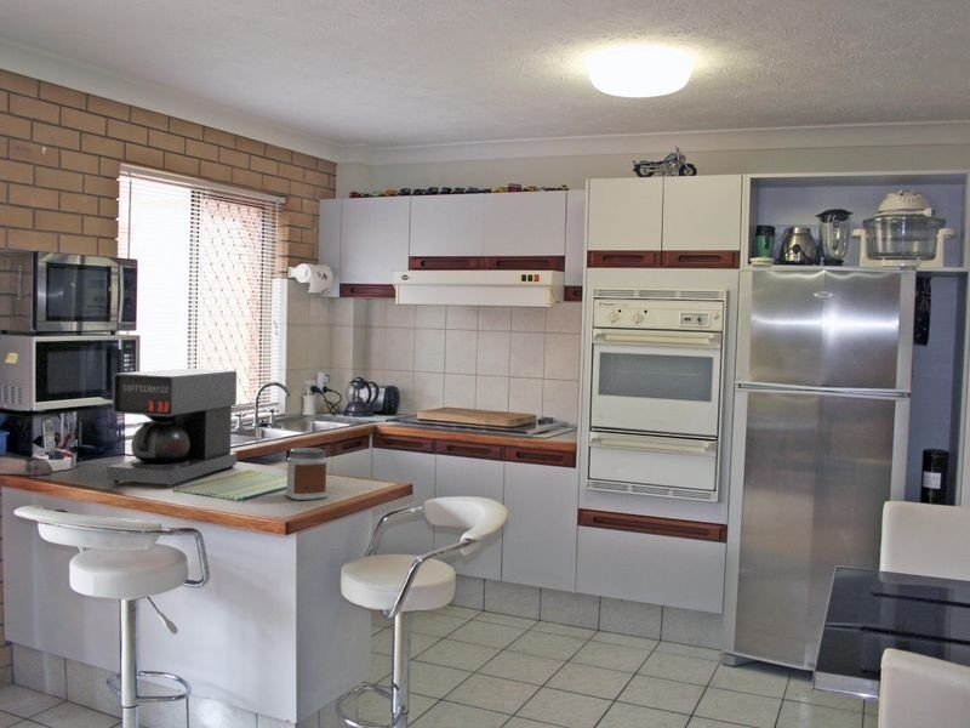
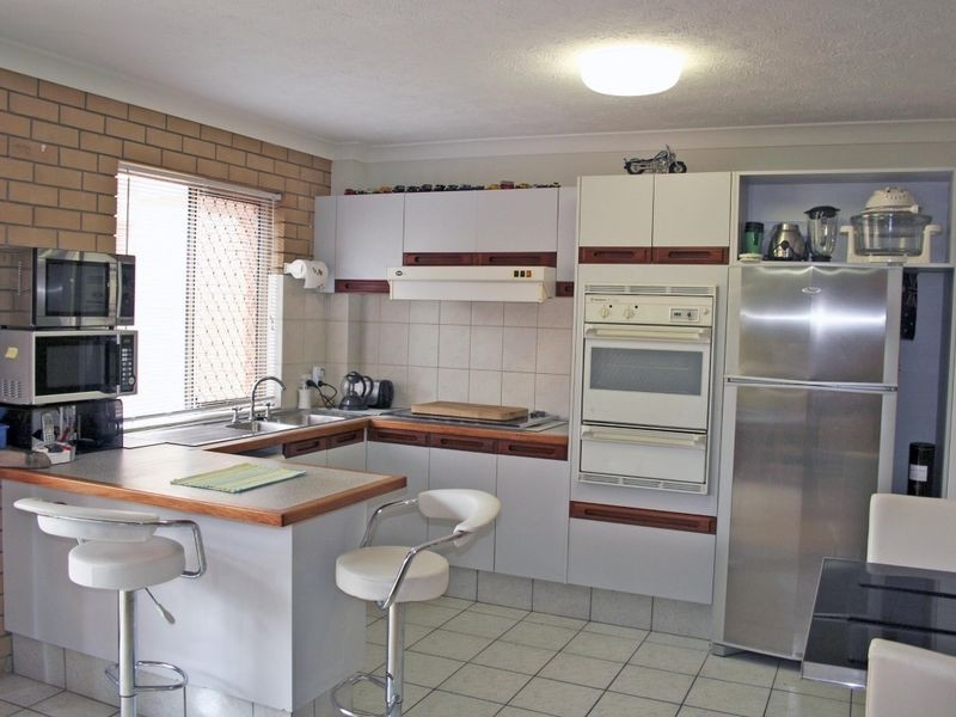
- coffee maker (177, 423)
- jar (306, 472)
